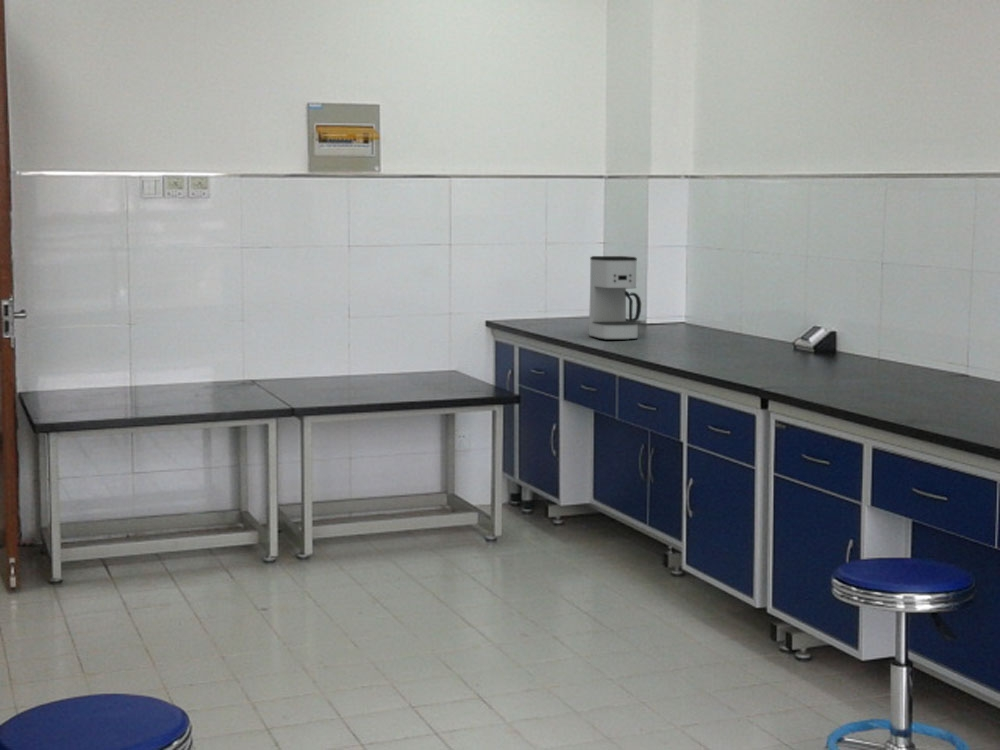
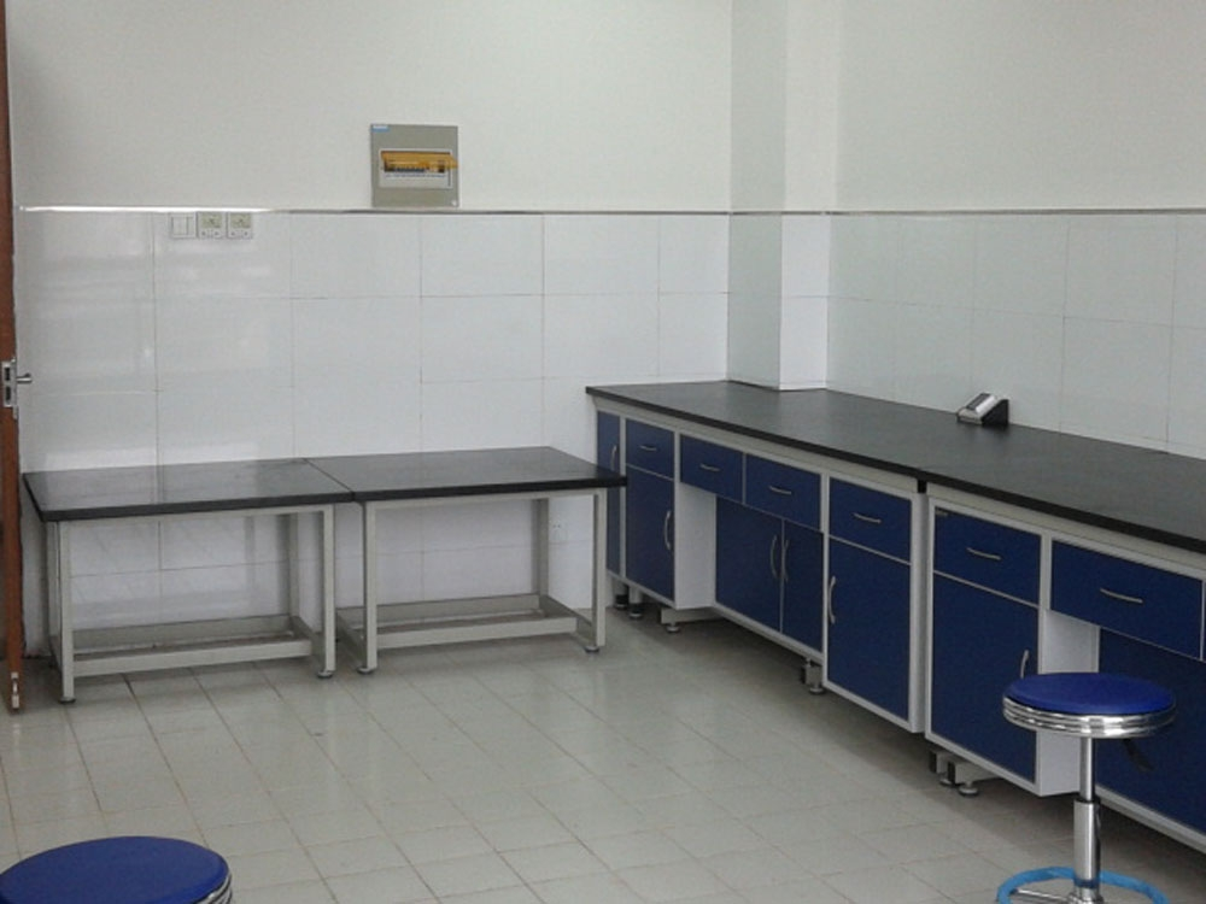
- coffee maker (618, 297)
